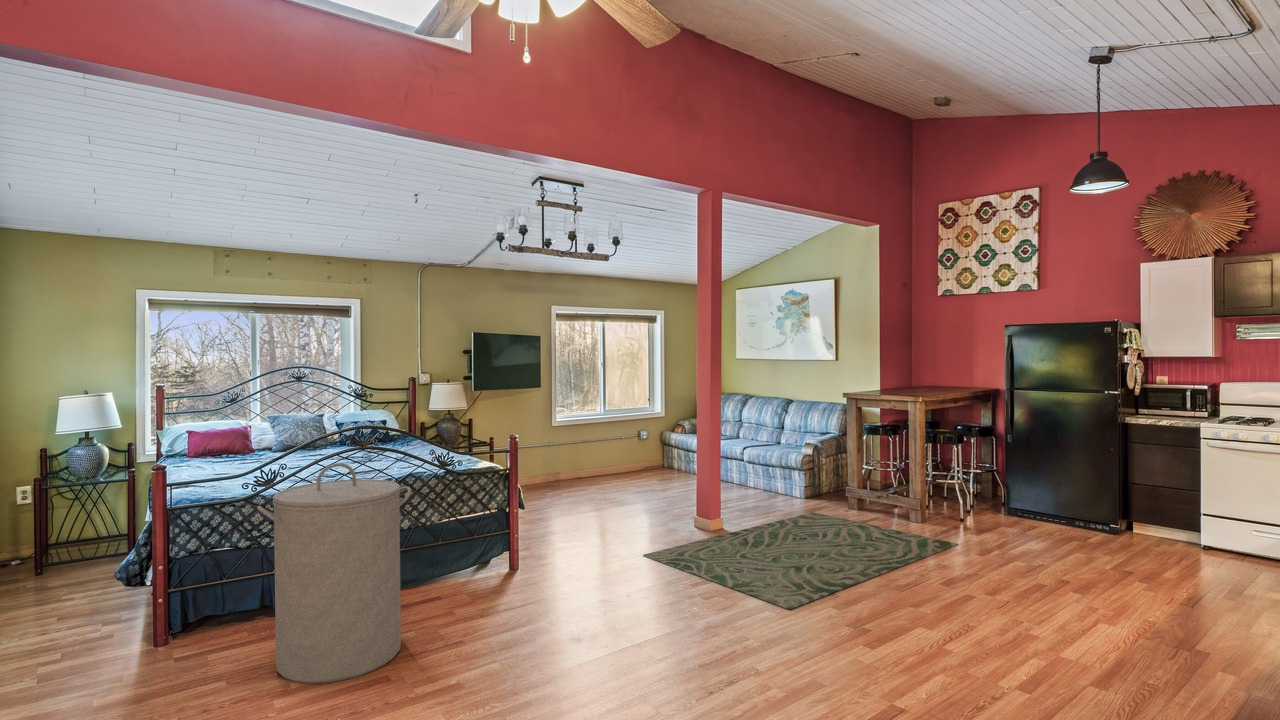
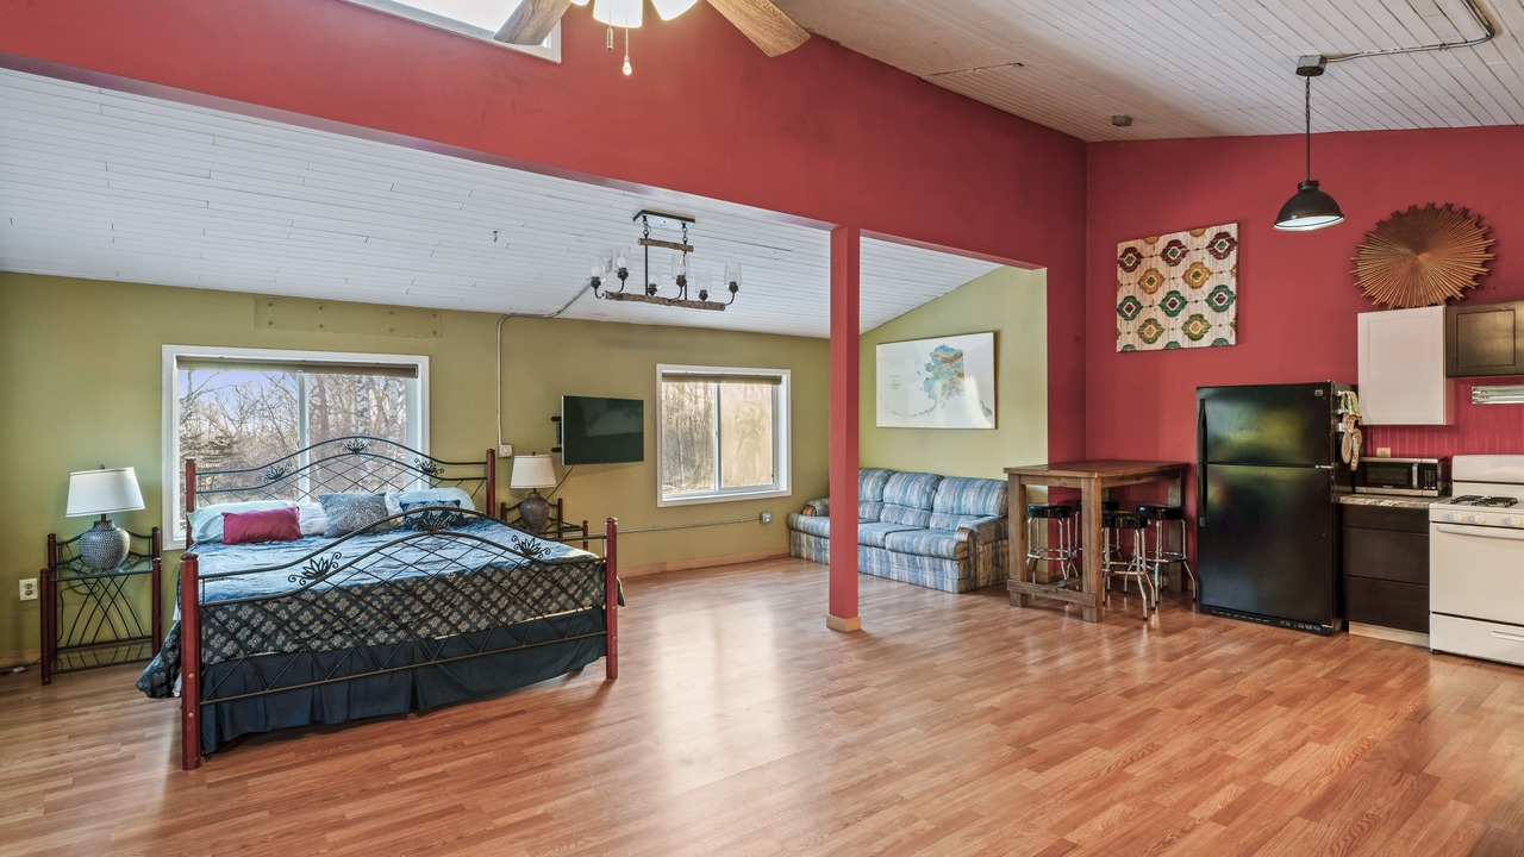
- laundry hamper (339, 559)
- rug (803, 549)
